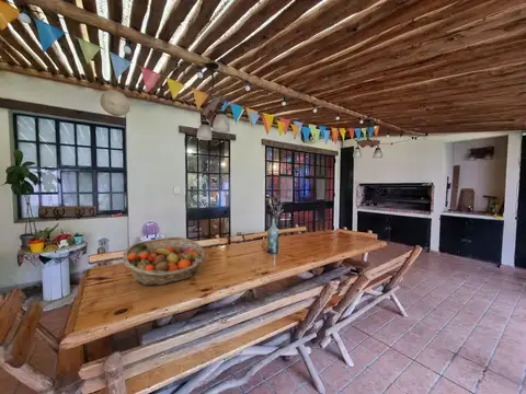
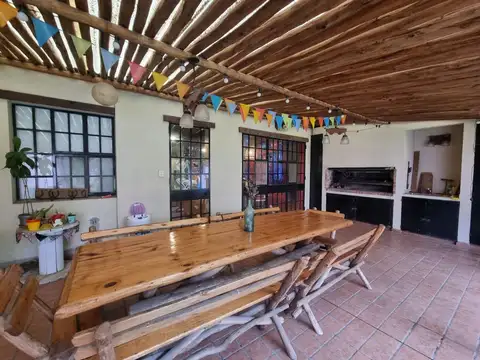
- fruit basket (167, 258)
